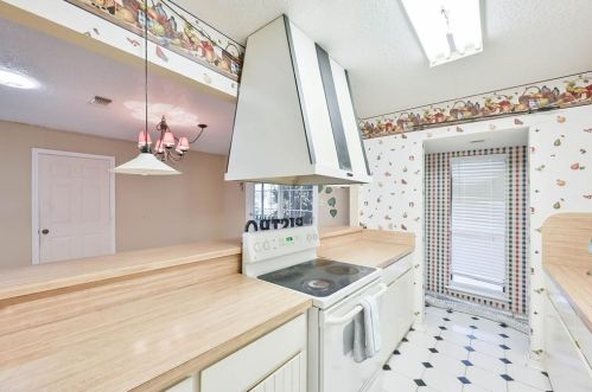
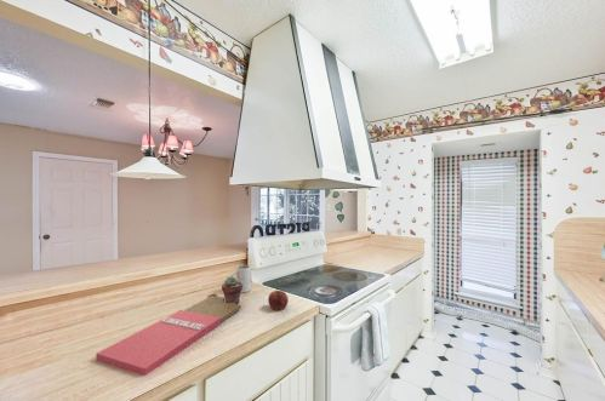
+ apple (278, 297)
+ cutting board (188, 321)
+ potted succulent (232, 290)
+ mug (240, 279)
